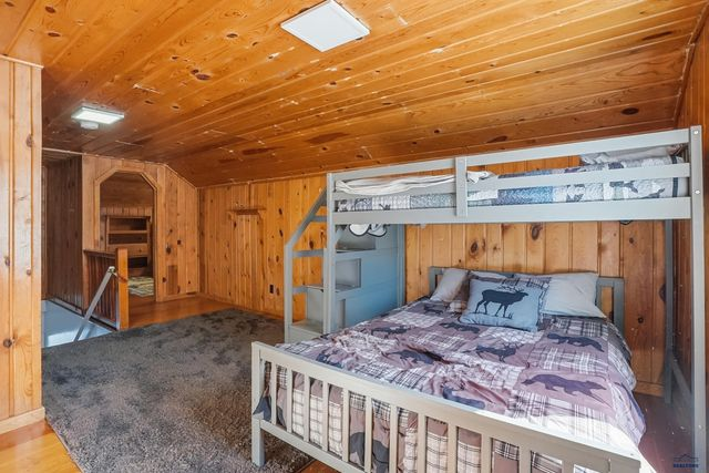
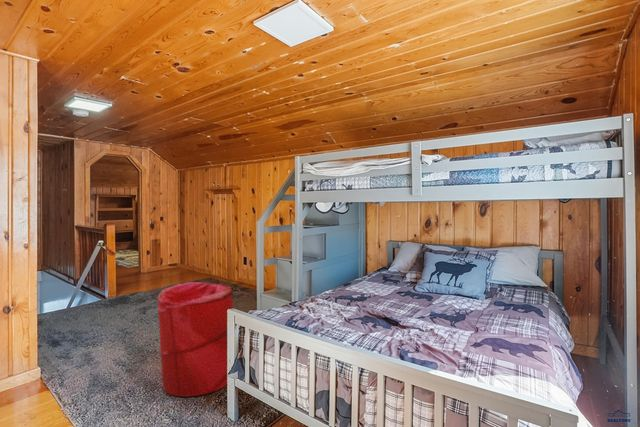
+ laundry hamper (197, 333)
